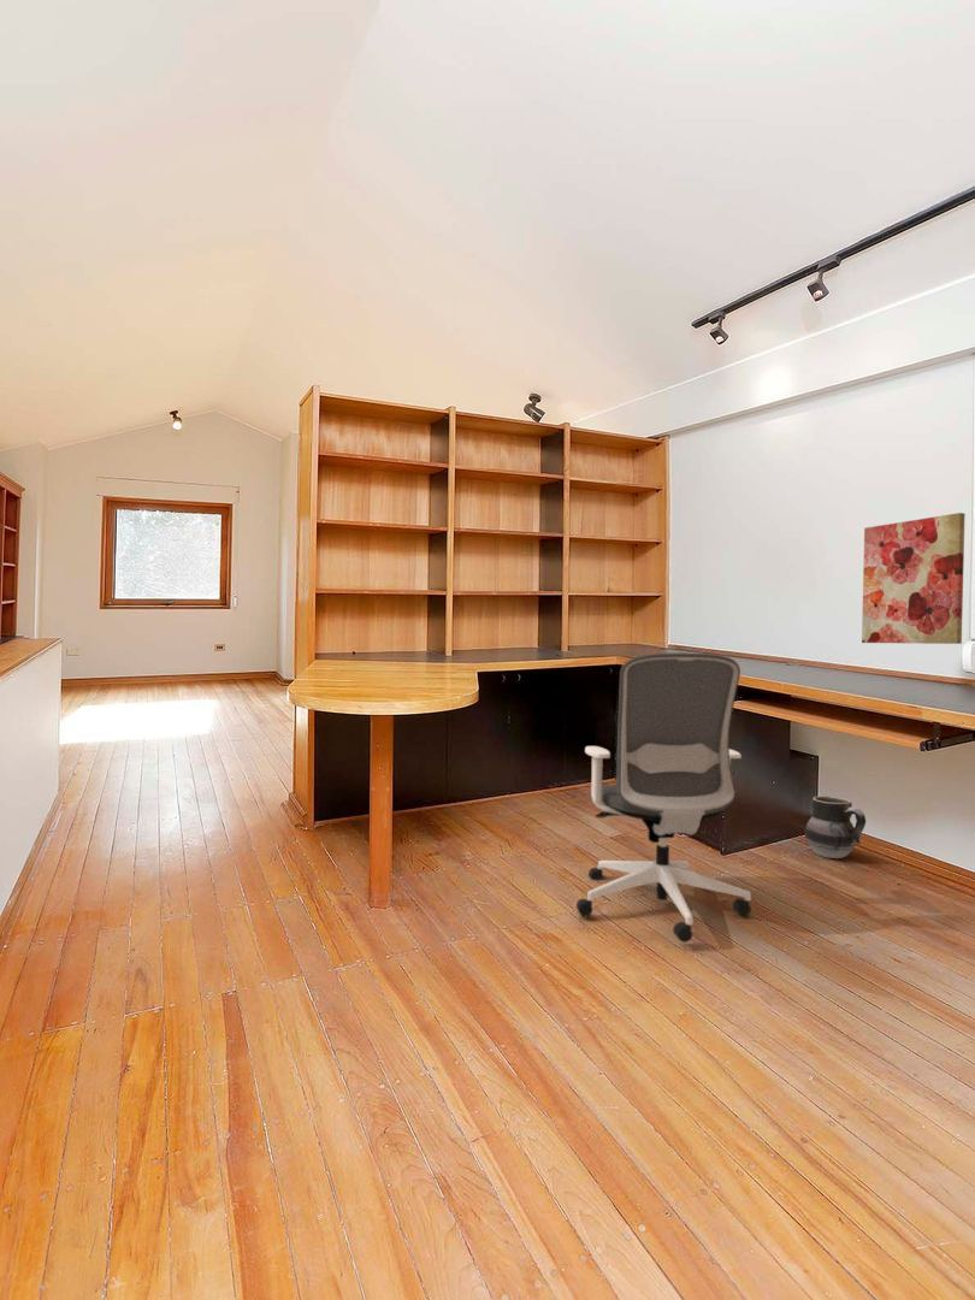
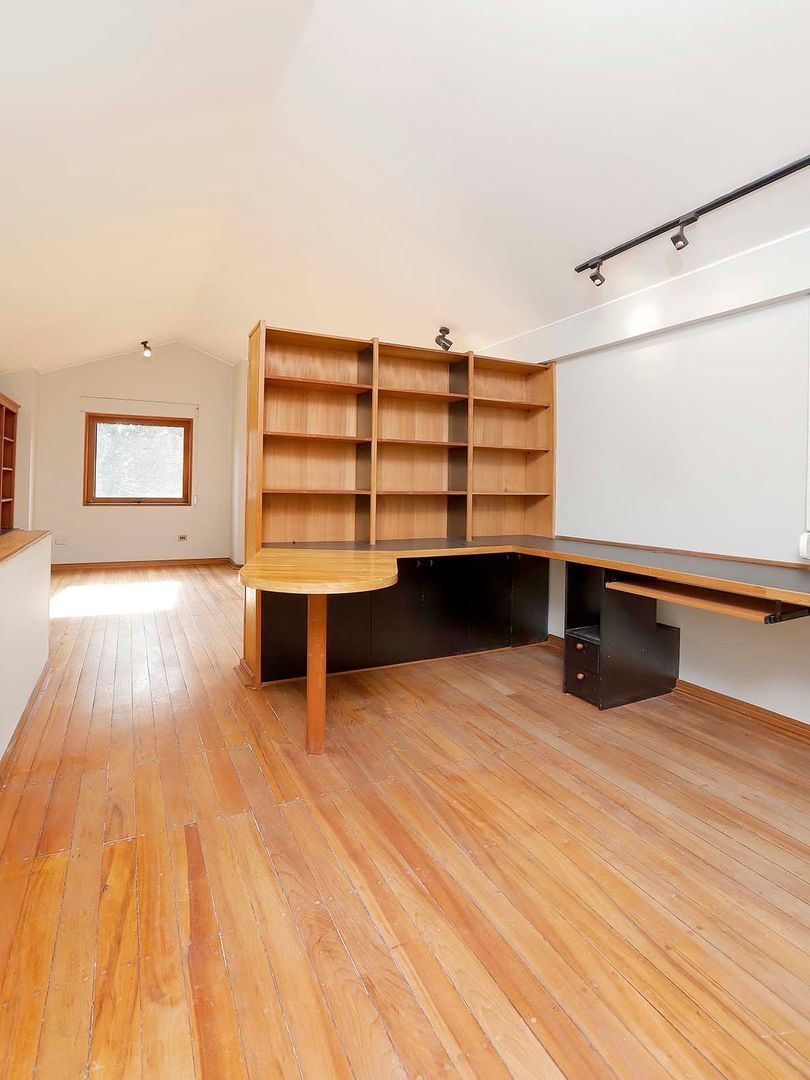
- office chair (660, 779)
- ceramic jug (834, 828)
- wall art (910, 581)
